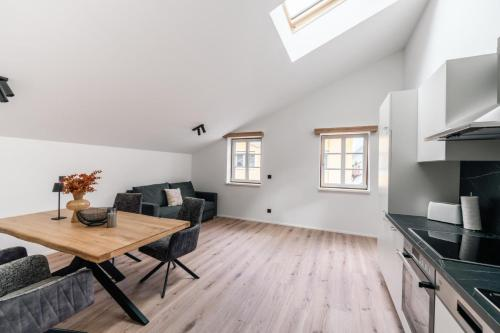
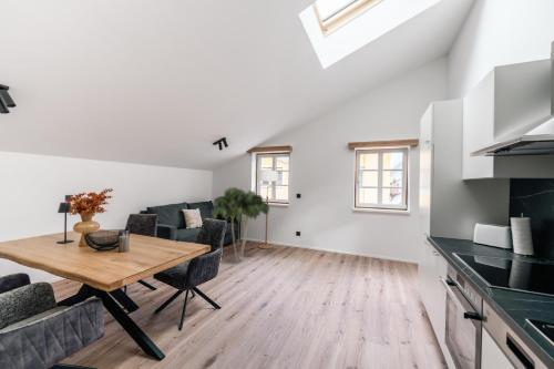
+ floor lamp (267, 203)
+ indoor plant (238, 224)
